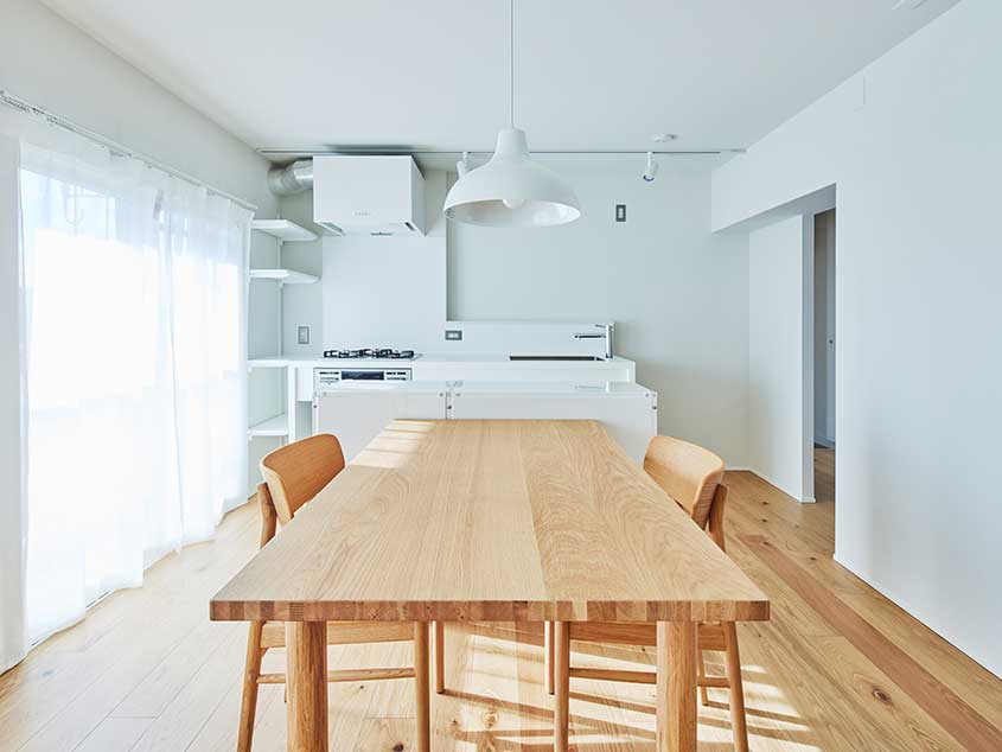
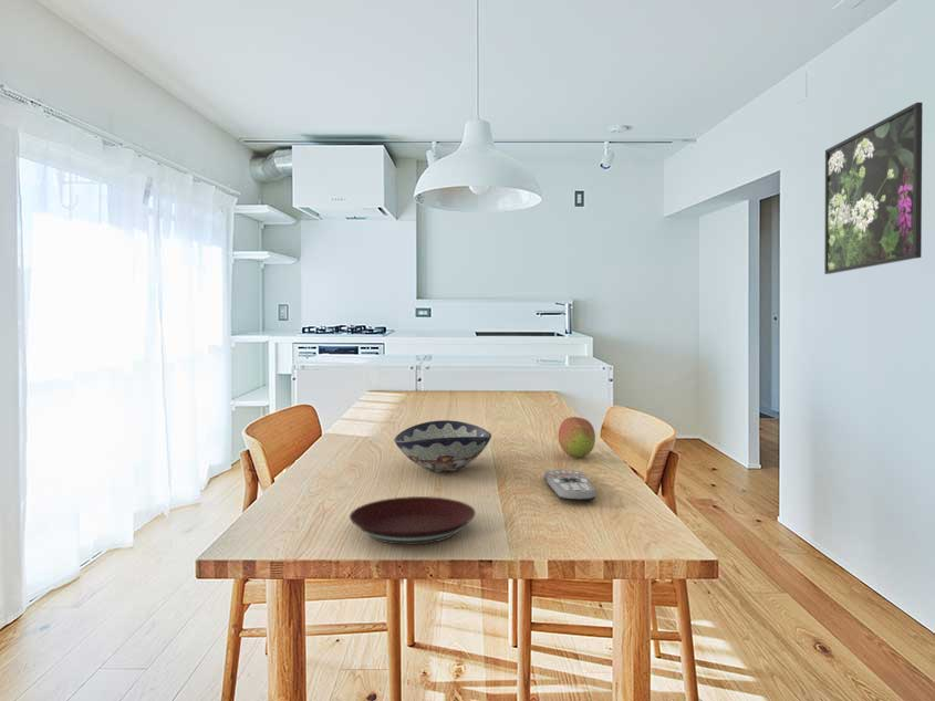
+ decorative bowl (443, 448)
+ fruit (576, 437)
+ plate (413, 521)
+ remote control (570, 484)
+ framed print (868, 198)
